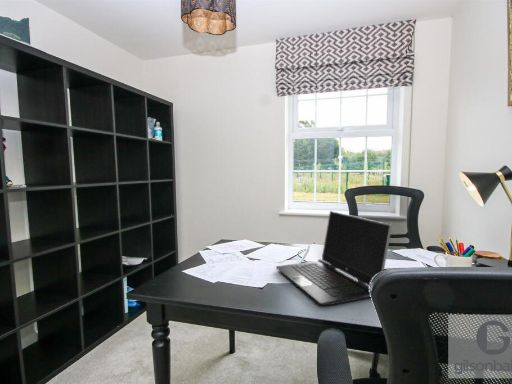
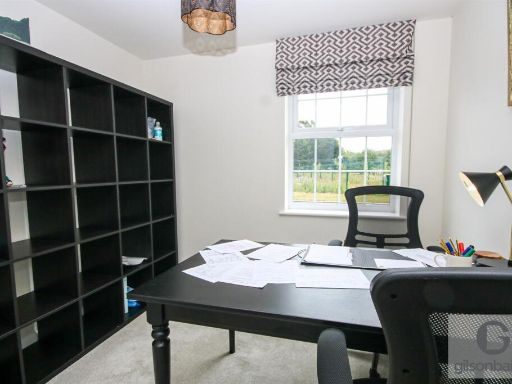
- laptop computer (326, 250)
